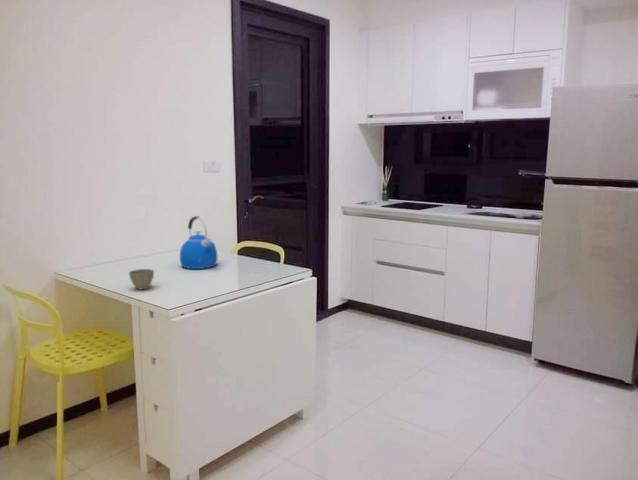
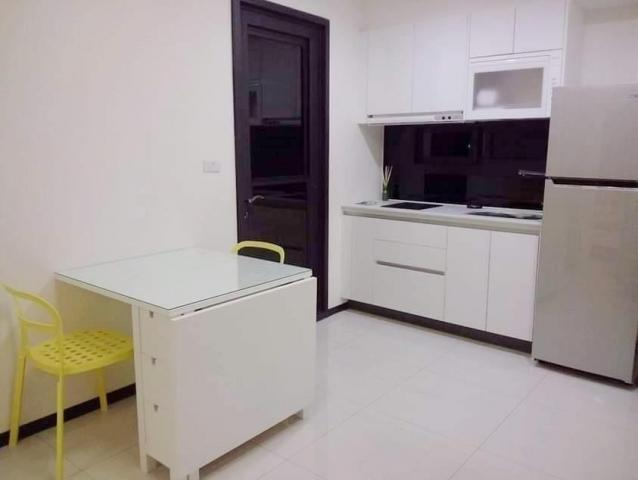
- kettle (200, 241)
- flower pot (142, 279)
